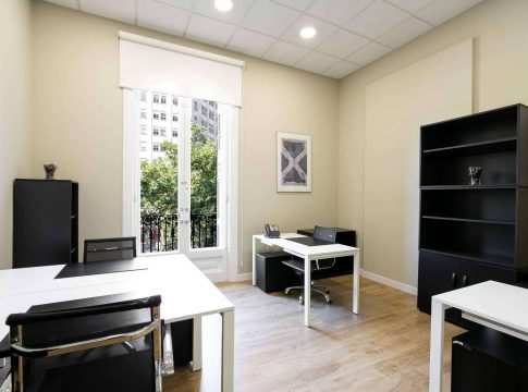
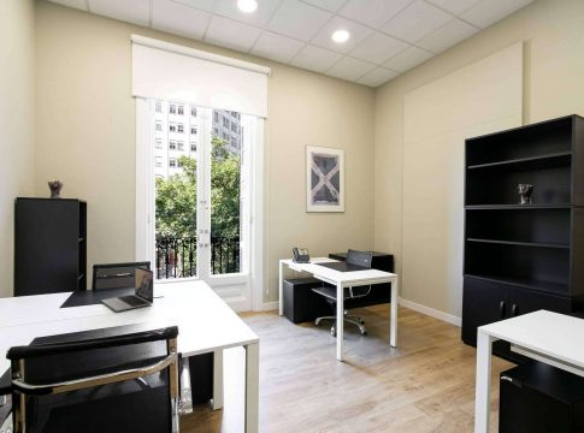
+ laptop (135, 286)
